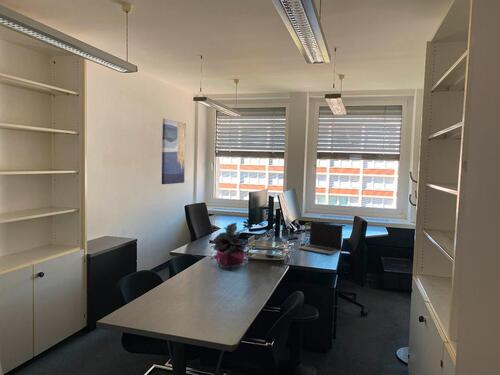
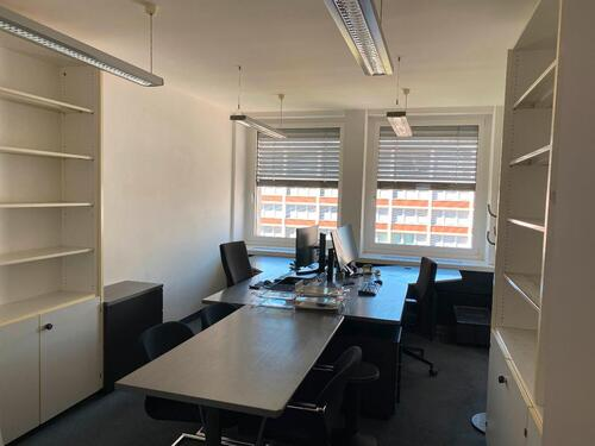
- wall art (174, 152)
- laptop computer (320, 237)
- potted plant (229, 245)
